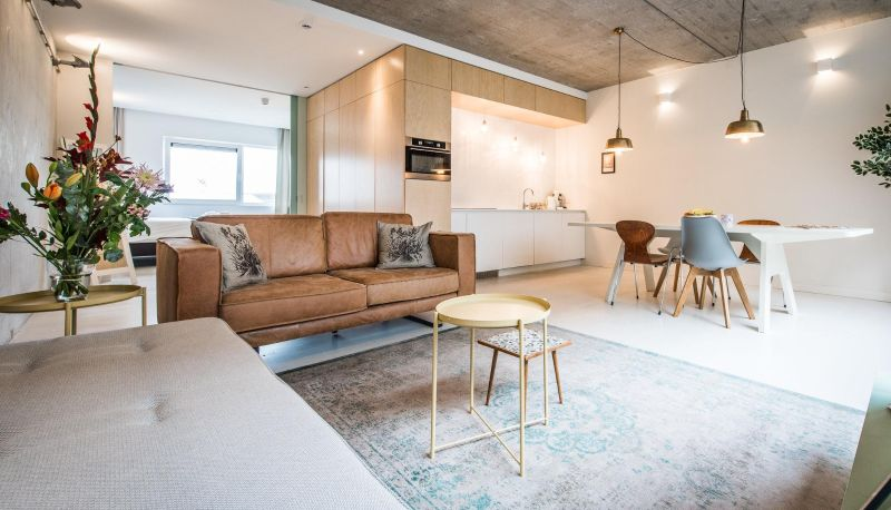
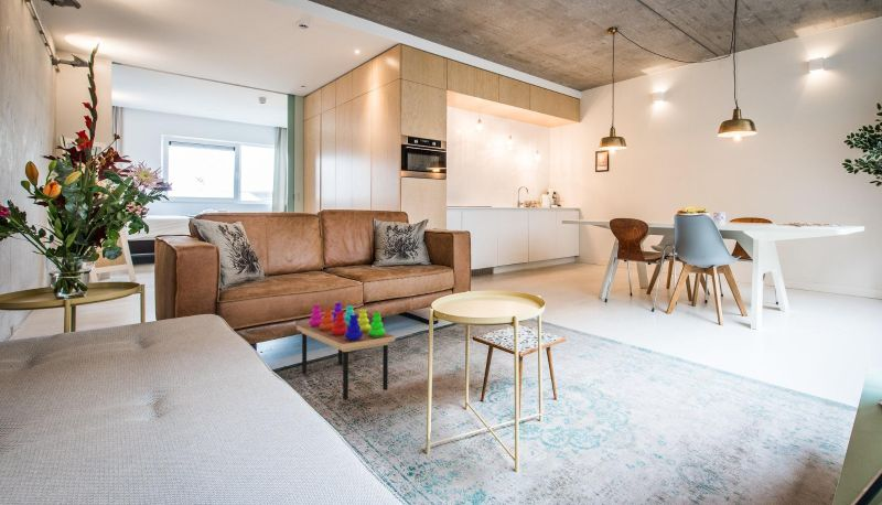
+ stacking toy (348, 343)
